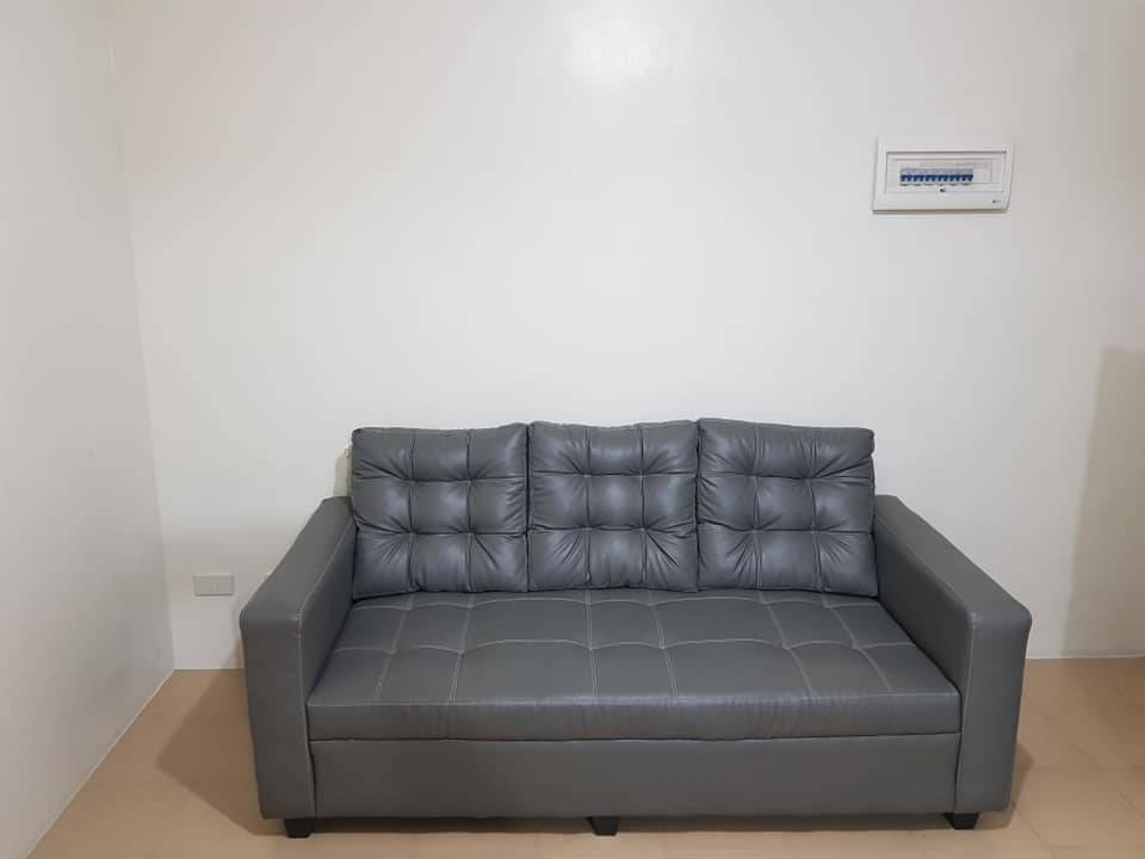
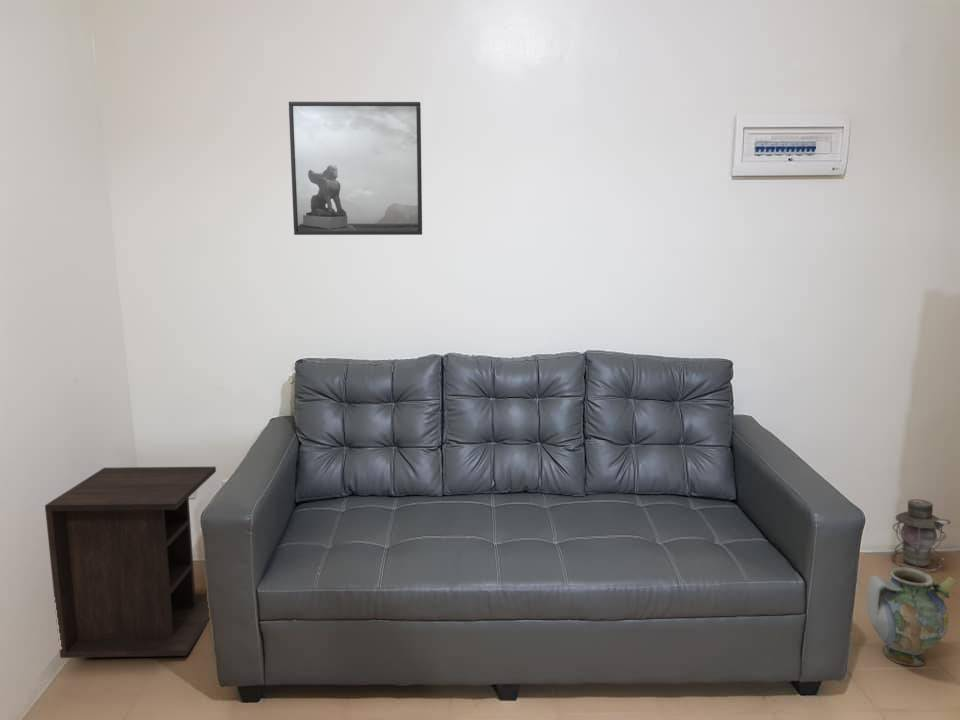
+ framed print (356, 169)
+ nightstand (142, 556)
+ lantern (919, 533)
+ ceramic jug (910, 616)
